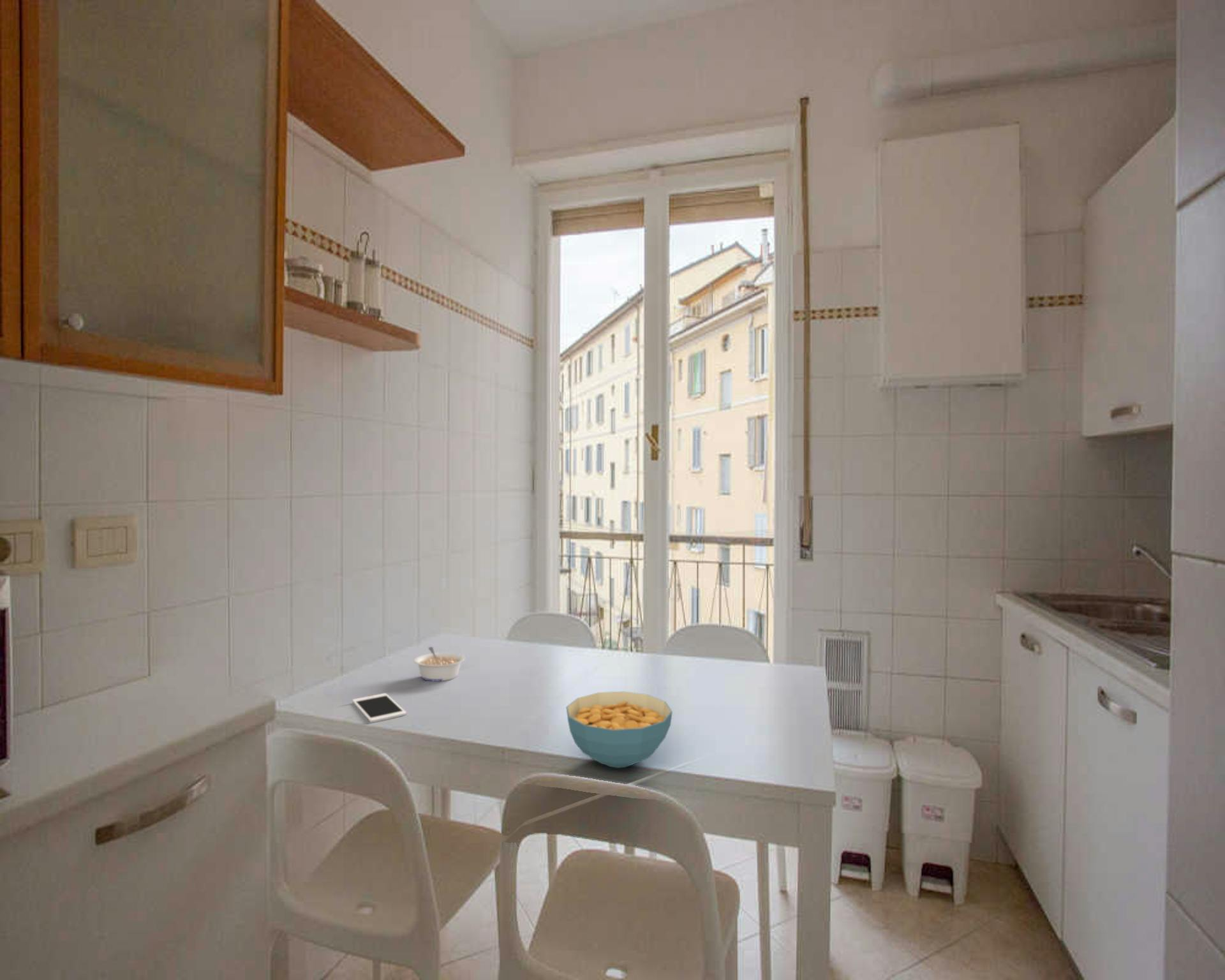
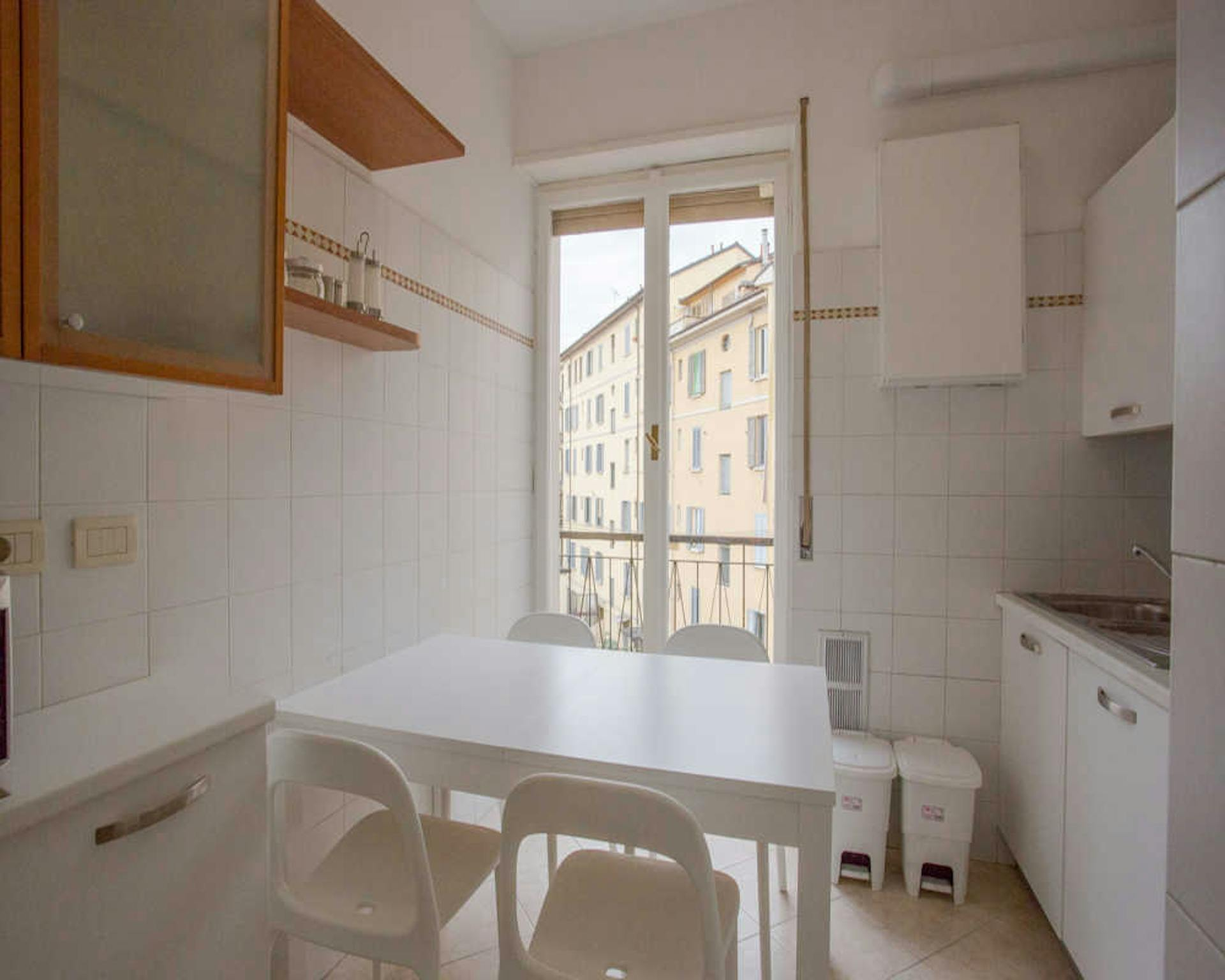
- cell phone (378, 707)
- cereal bowl (618, 734)
- legume (438, 665)
